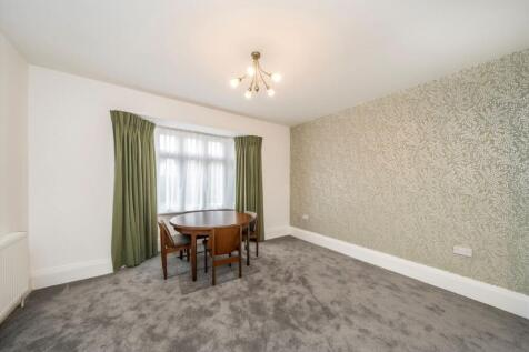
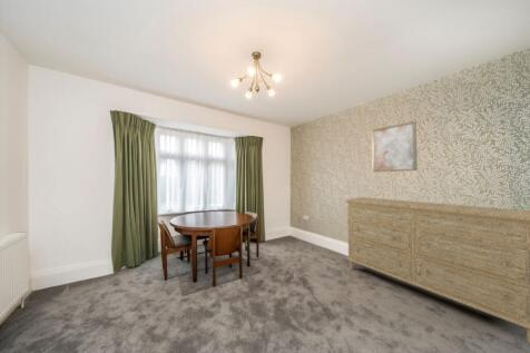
+ dresser (420, 246)
+ wall art (392, 148)
